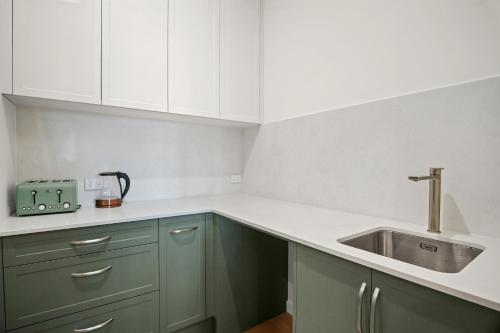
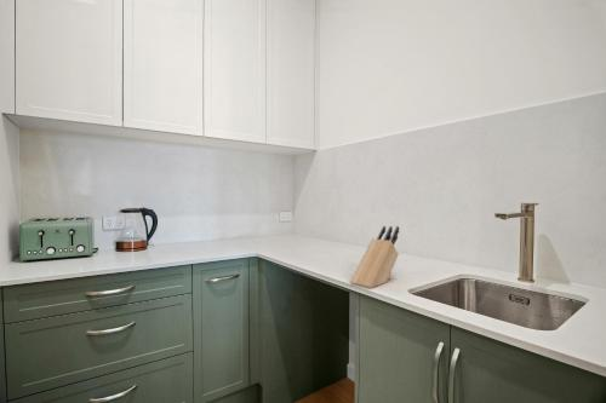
+ knife block (377, 253)
